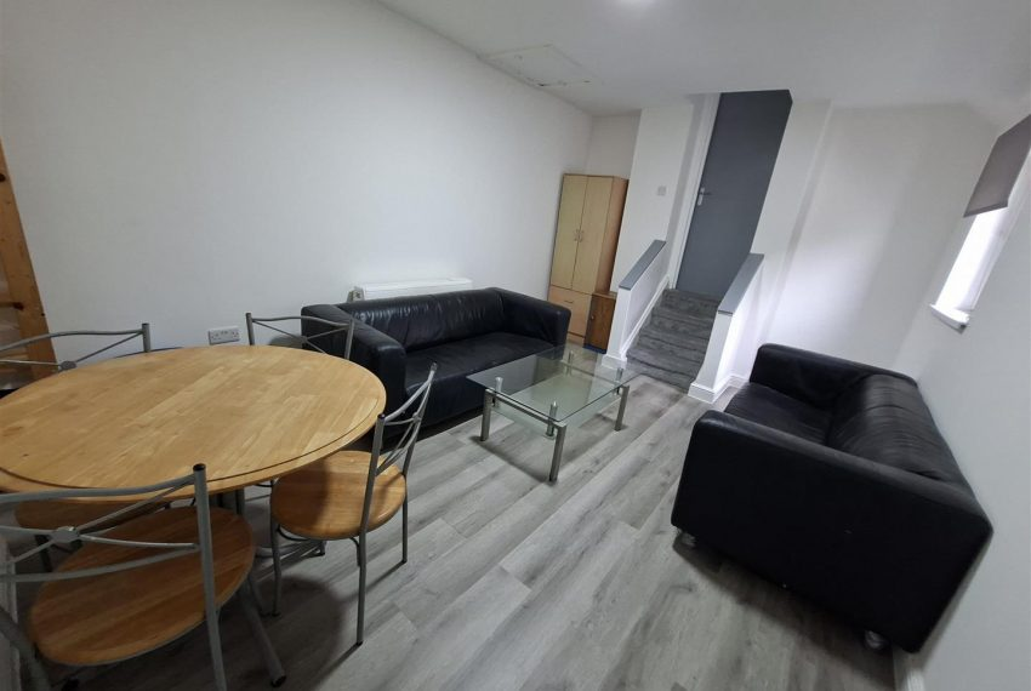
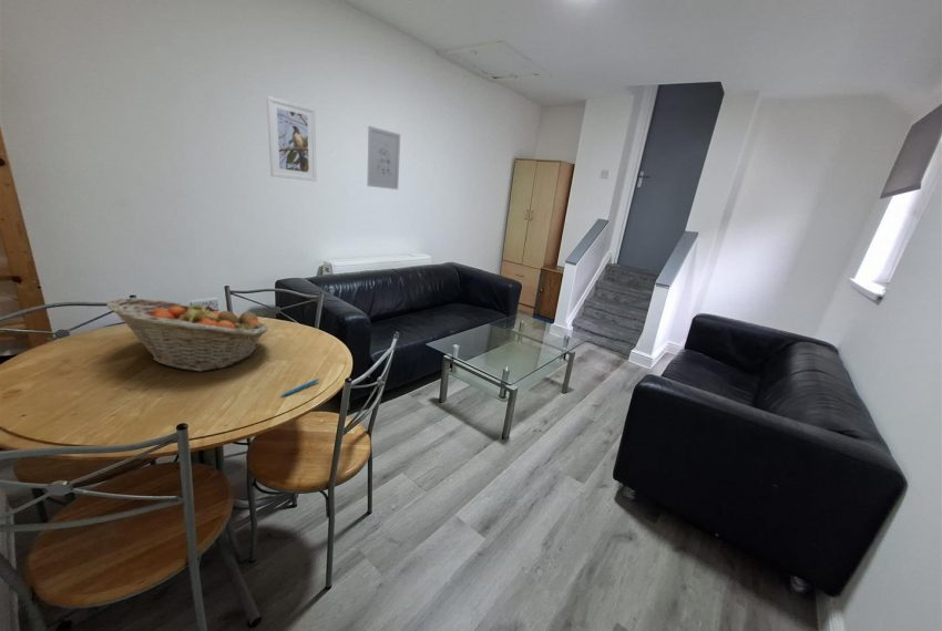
+ fruit basket (195, 327)
+ pen (300, 386)
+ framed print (293, 142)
+ wall art (383, 159)
